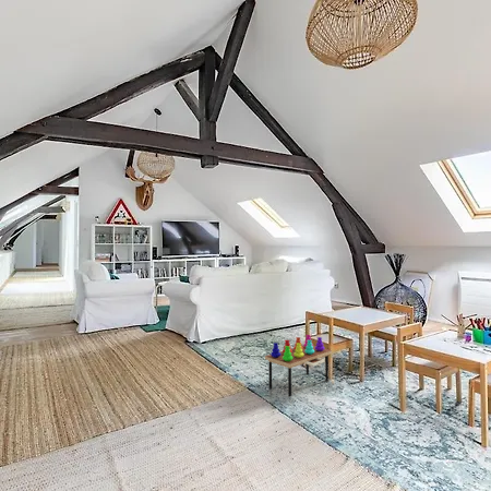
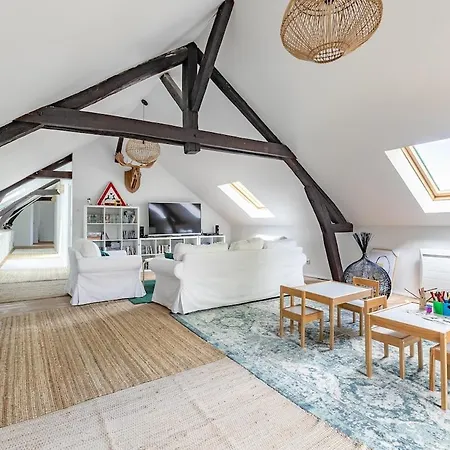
- stacking toy (302, 362)
